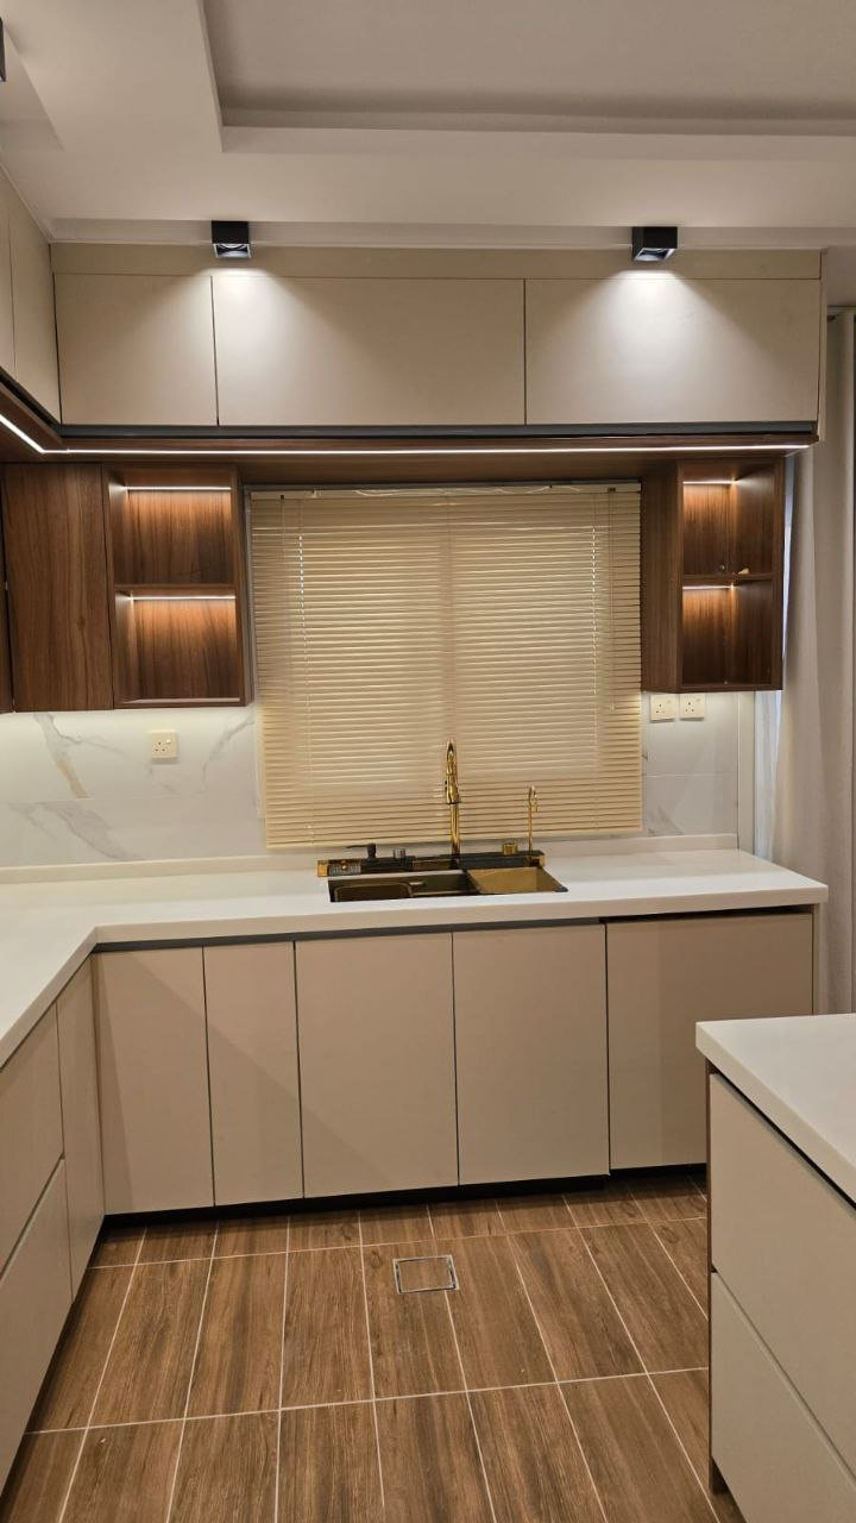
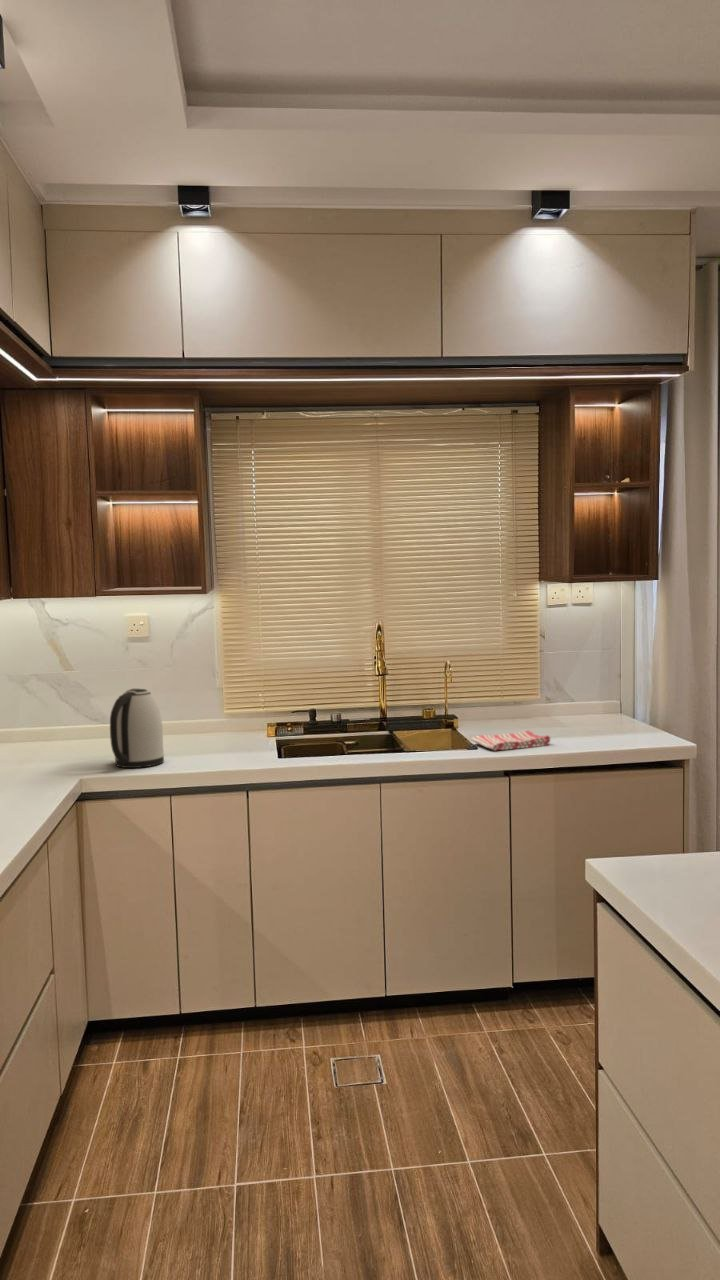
+ dish towel (510, 739)
+ kettle (132, 727)
